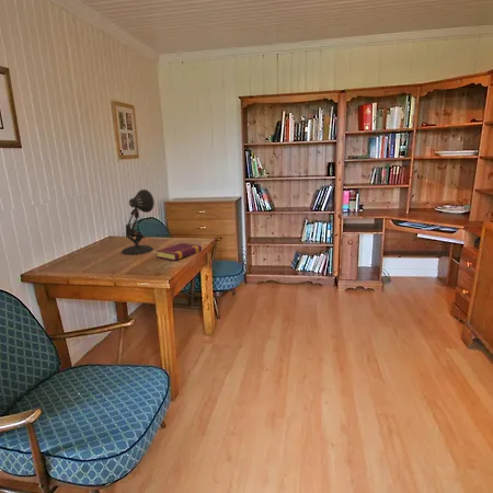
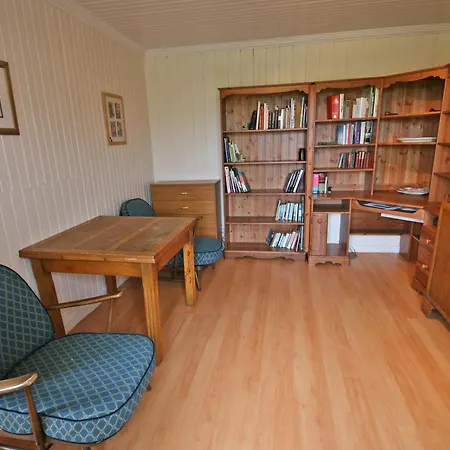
- desk lamp (135, 220)
- book (180, 251)
